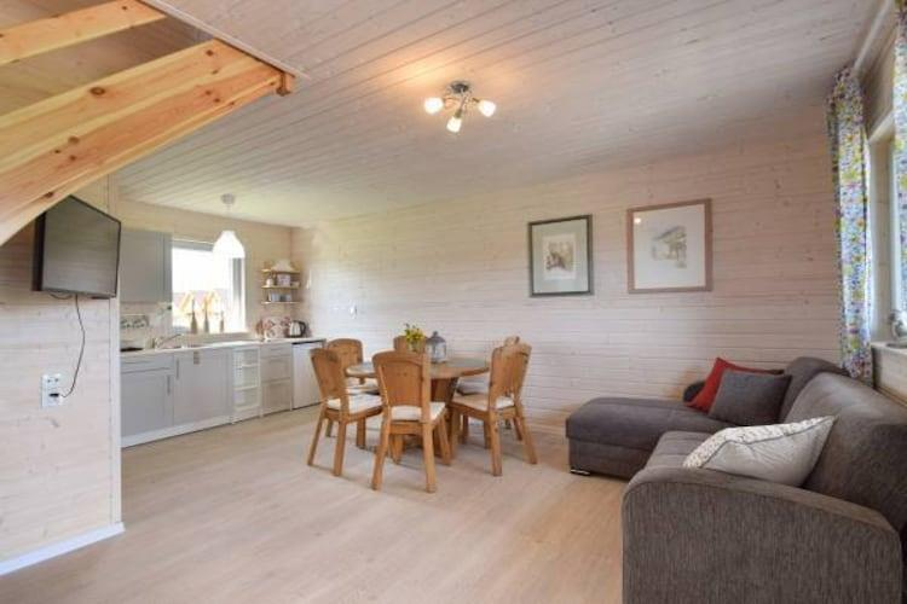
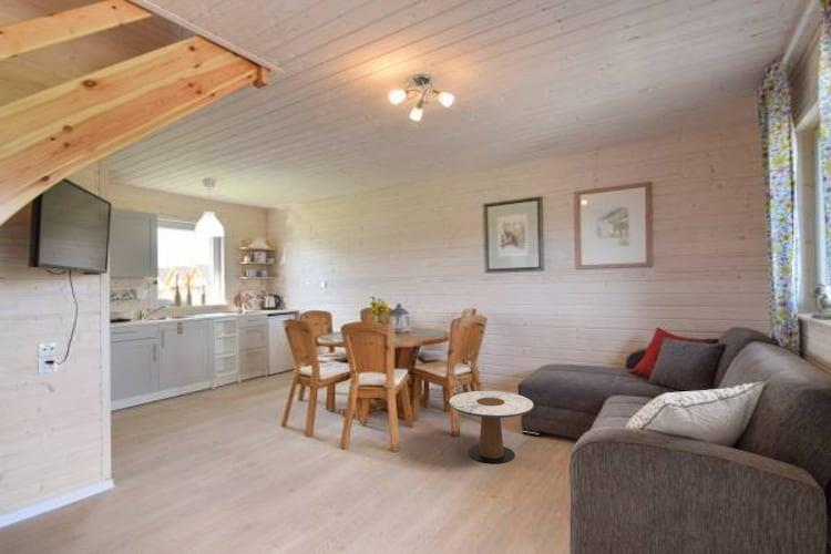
+ side table (491, 427)
